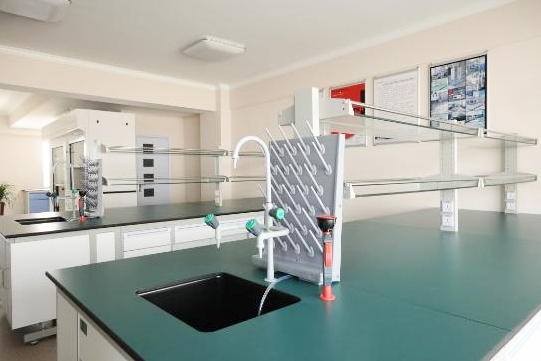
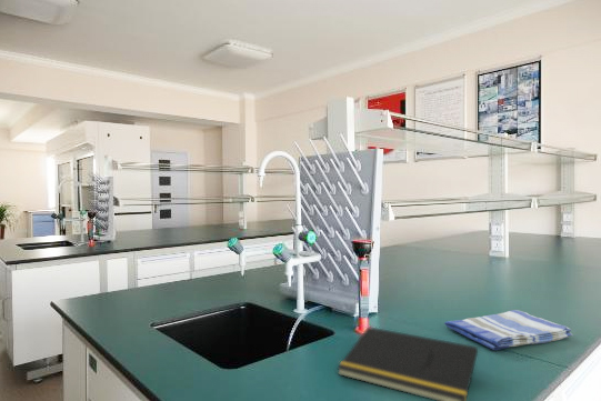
+ dish towel (505, 327)
+ notepad (408, 360)
